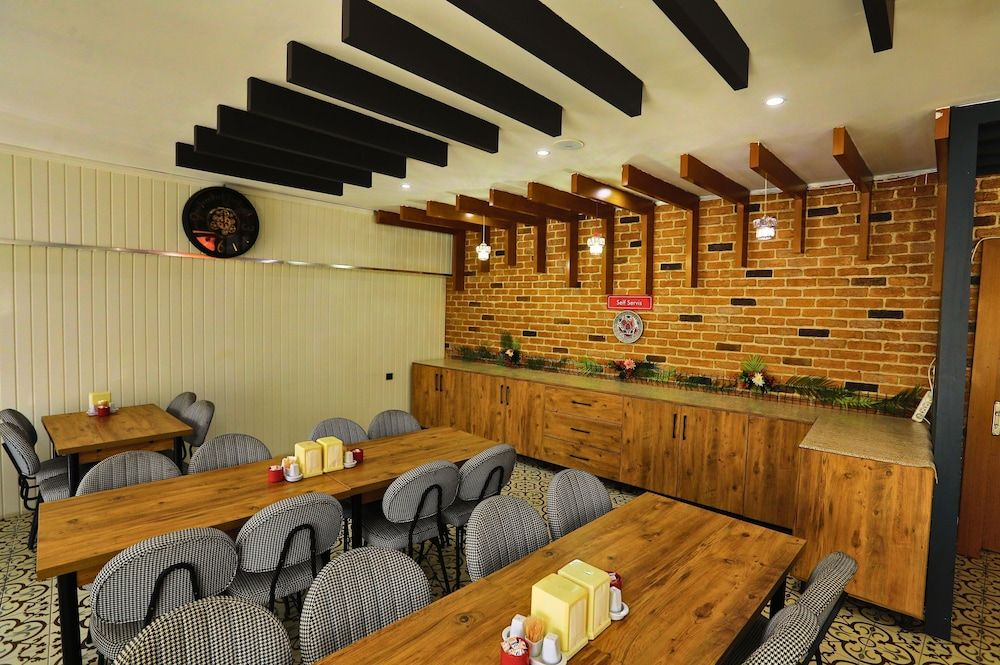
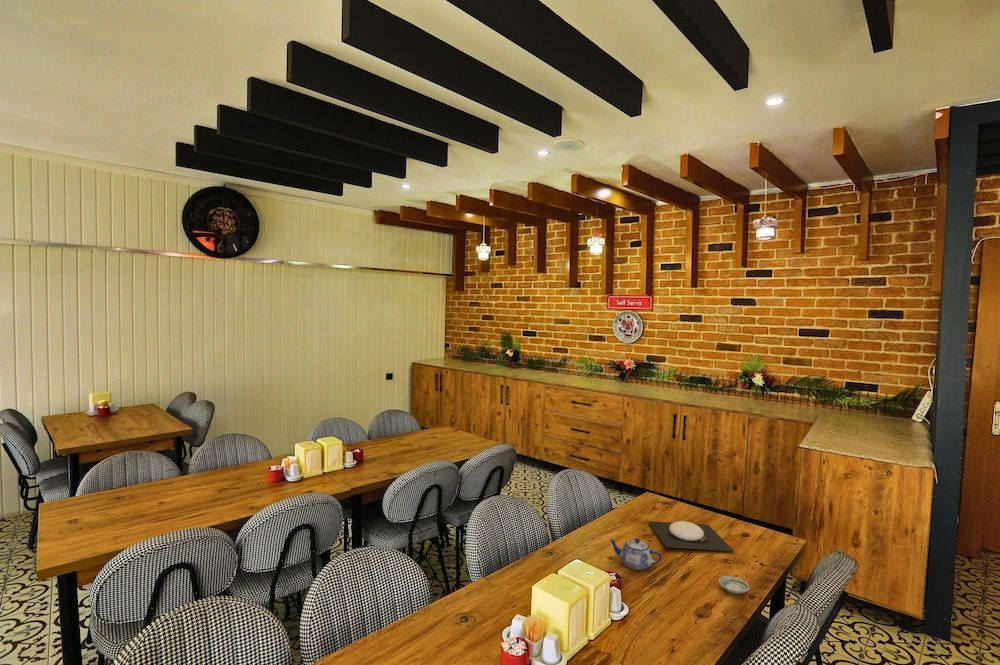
+ teapot (634, 551)
+ saucer (733, 586)
+ plate (688, 531)
